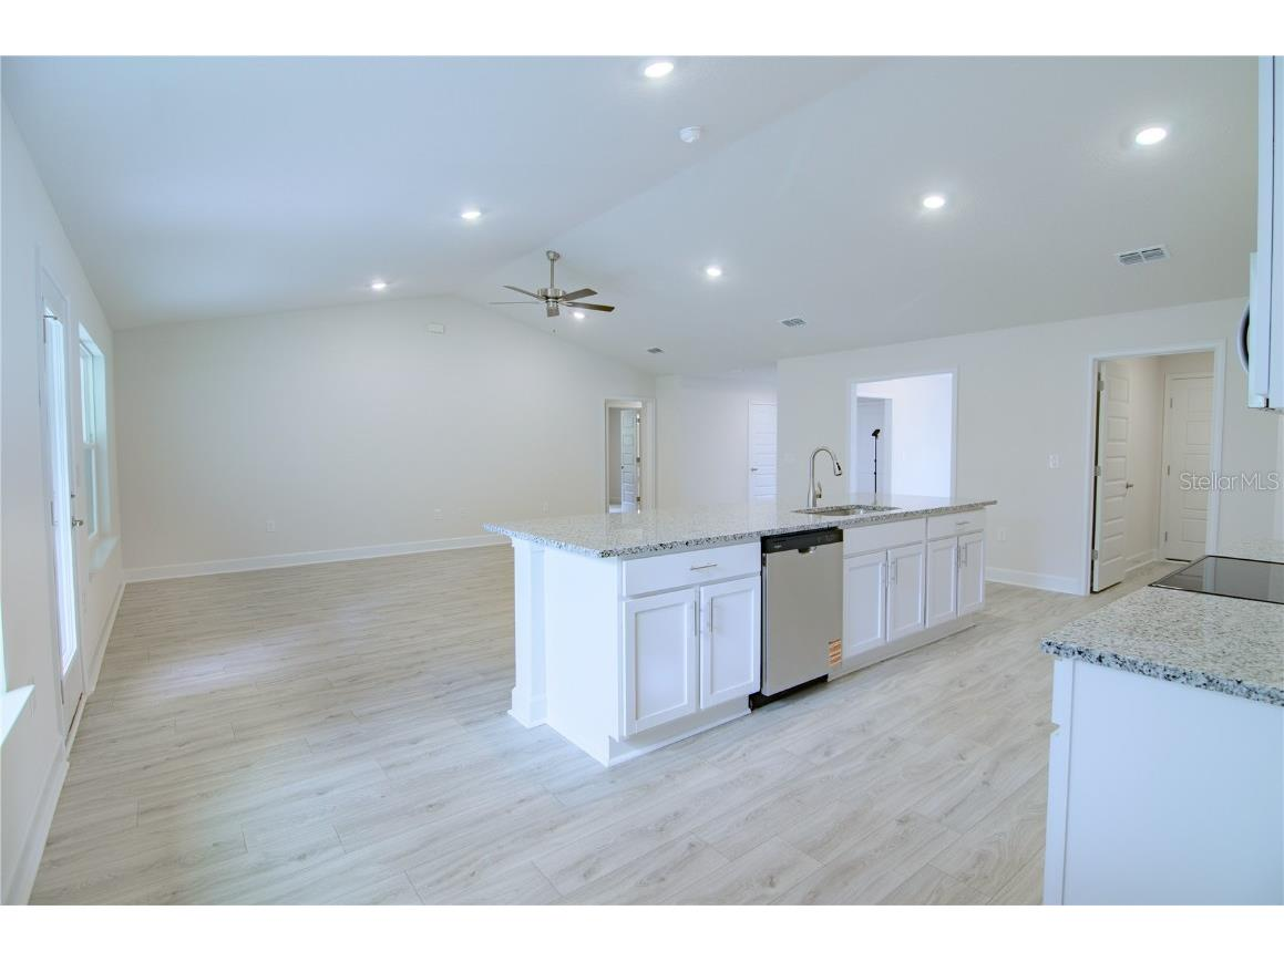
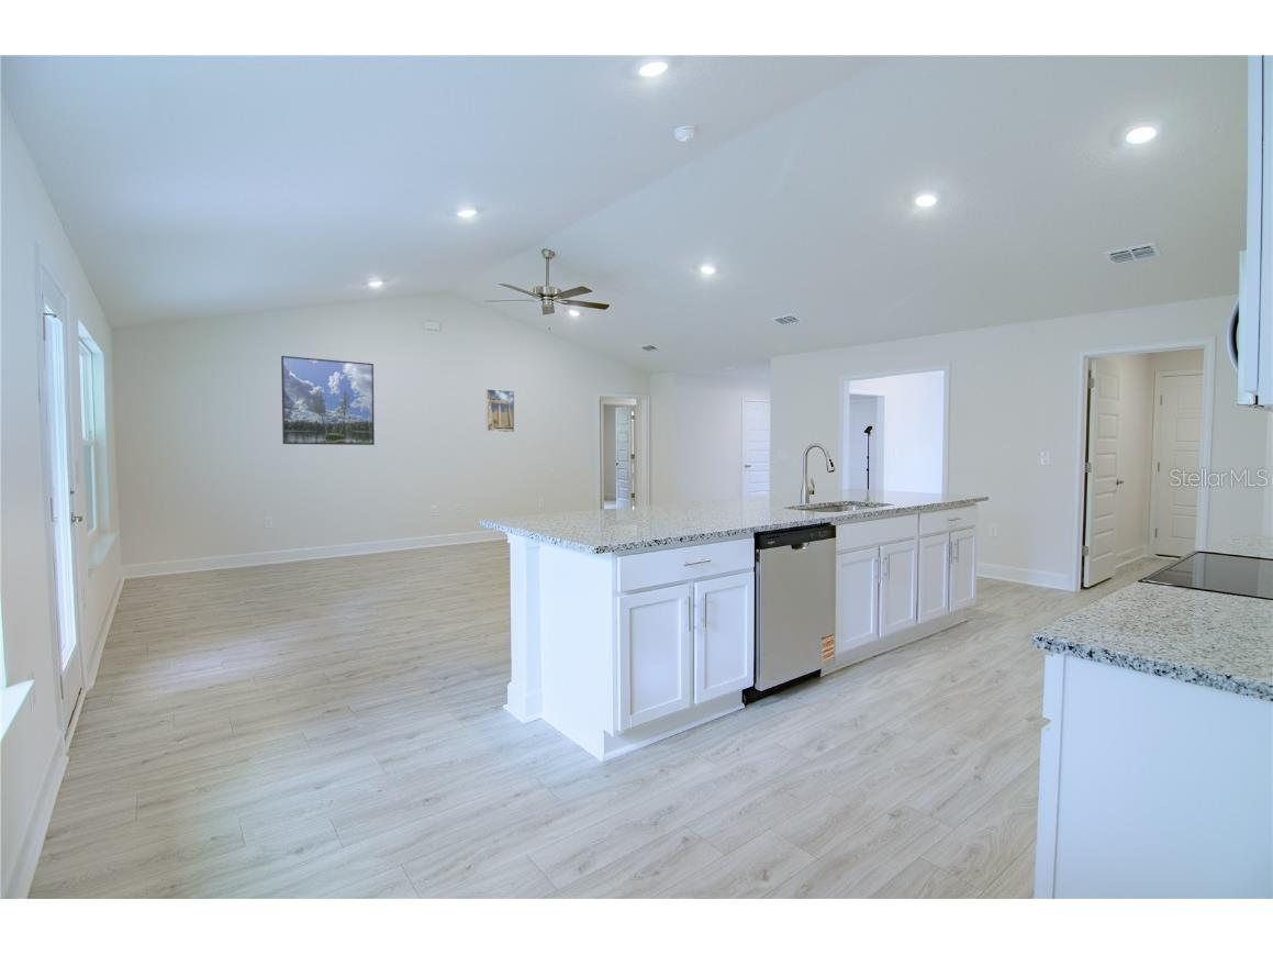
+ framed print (330, 402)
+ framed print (500, 411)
